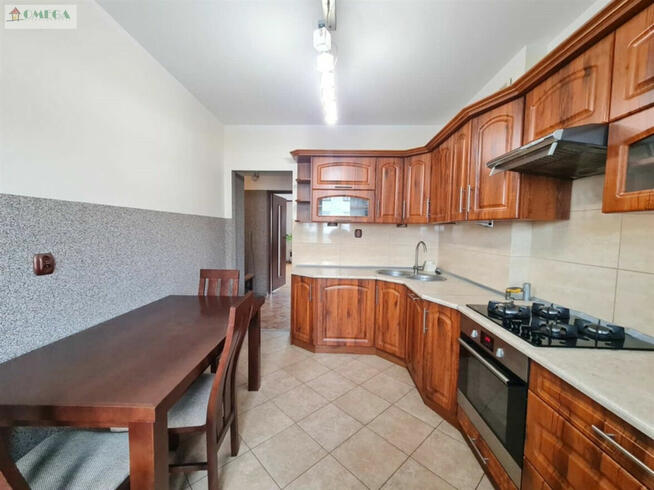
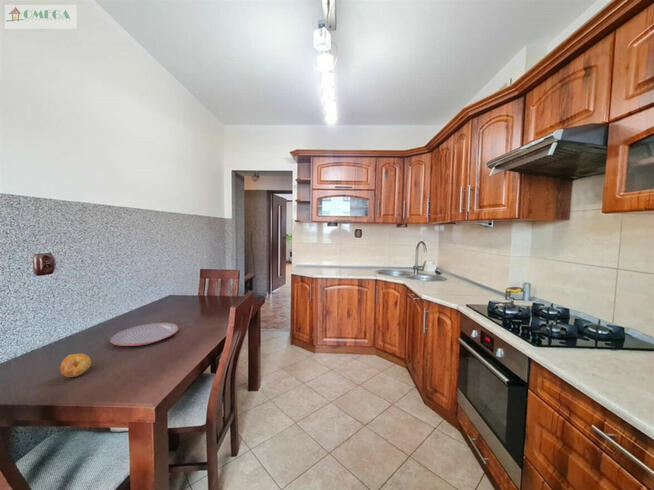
+ fruit (76, 364)
+ plate (146, 334)
